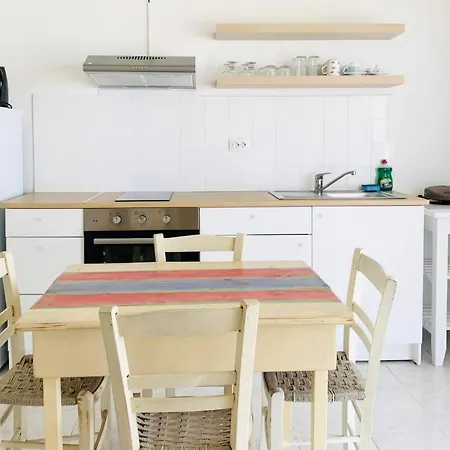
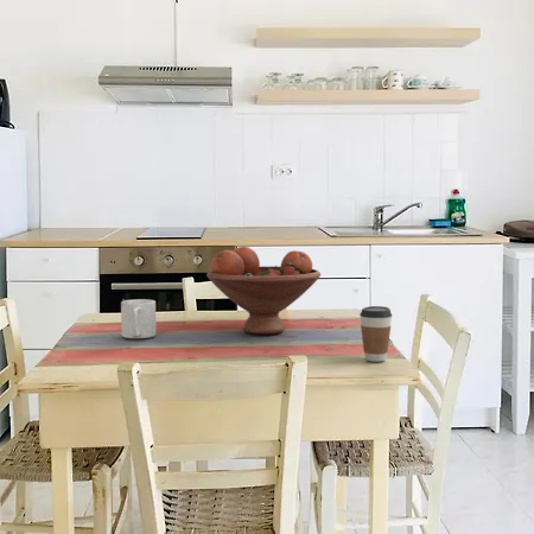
+ fruit bowl (263, 290)
+ mug (138, 319)
+ coffee cup (375, 333)
